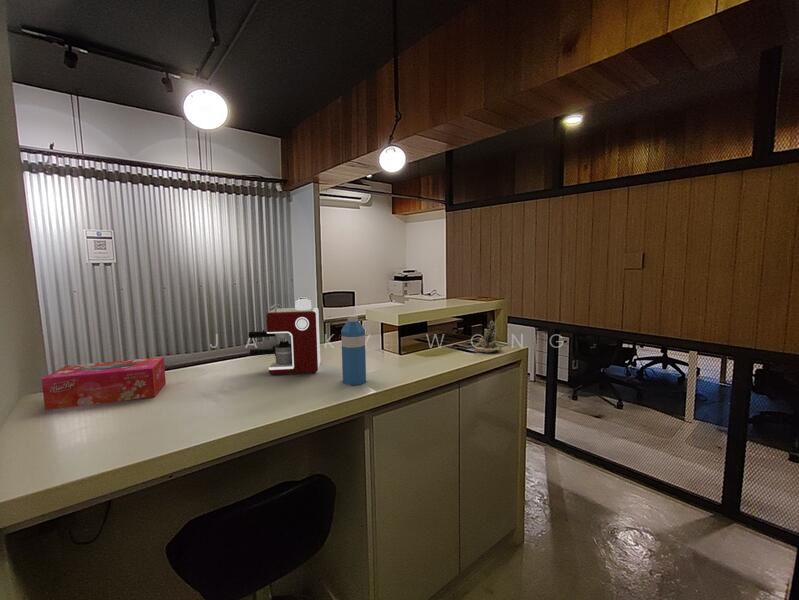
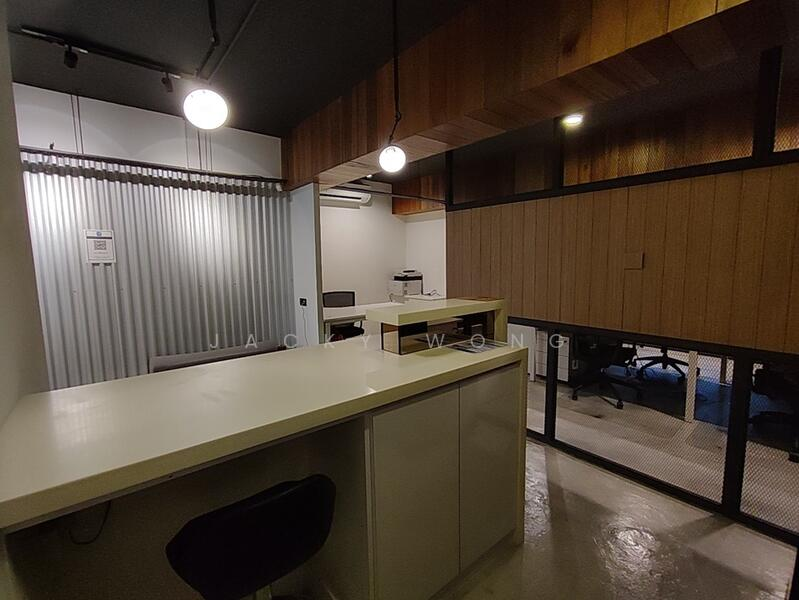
- coffee maker (283, 334)
- tissue box (109, 381)
- succulent planter (487, 335)
- water bottle (353, 348)
